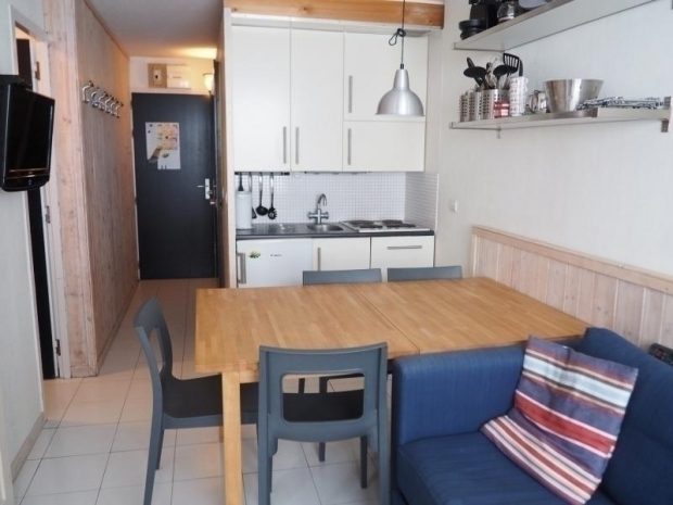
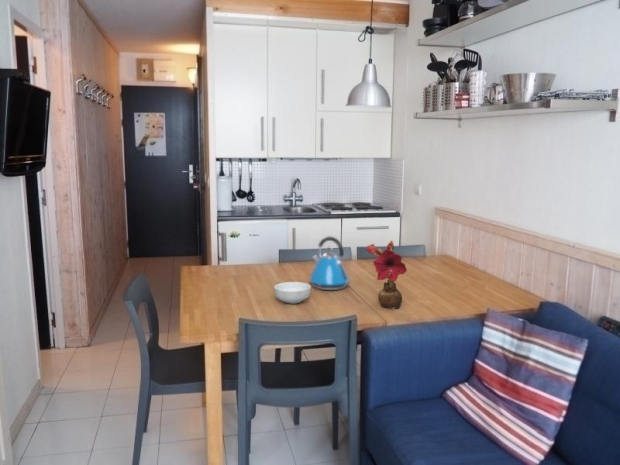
+ cereal bowl (292, 293)
+ flower (387, 275)
+ kettle (330, 261)
